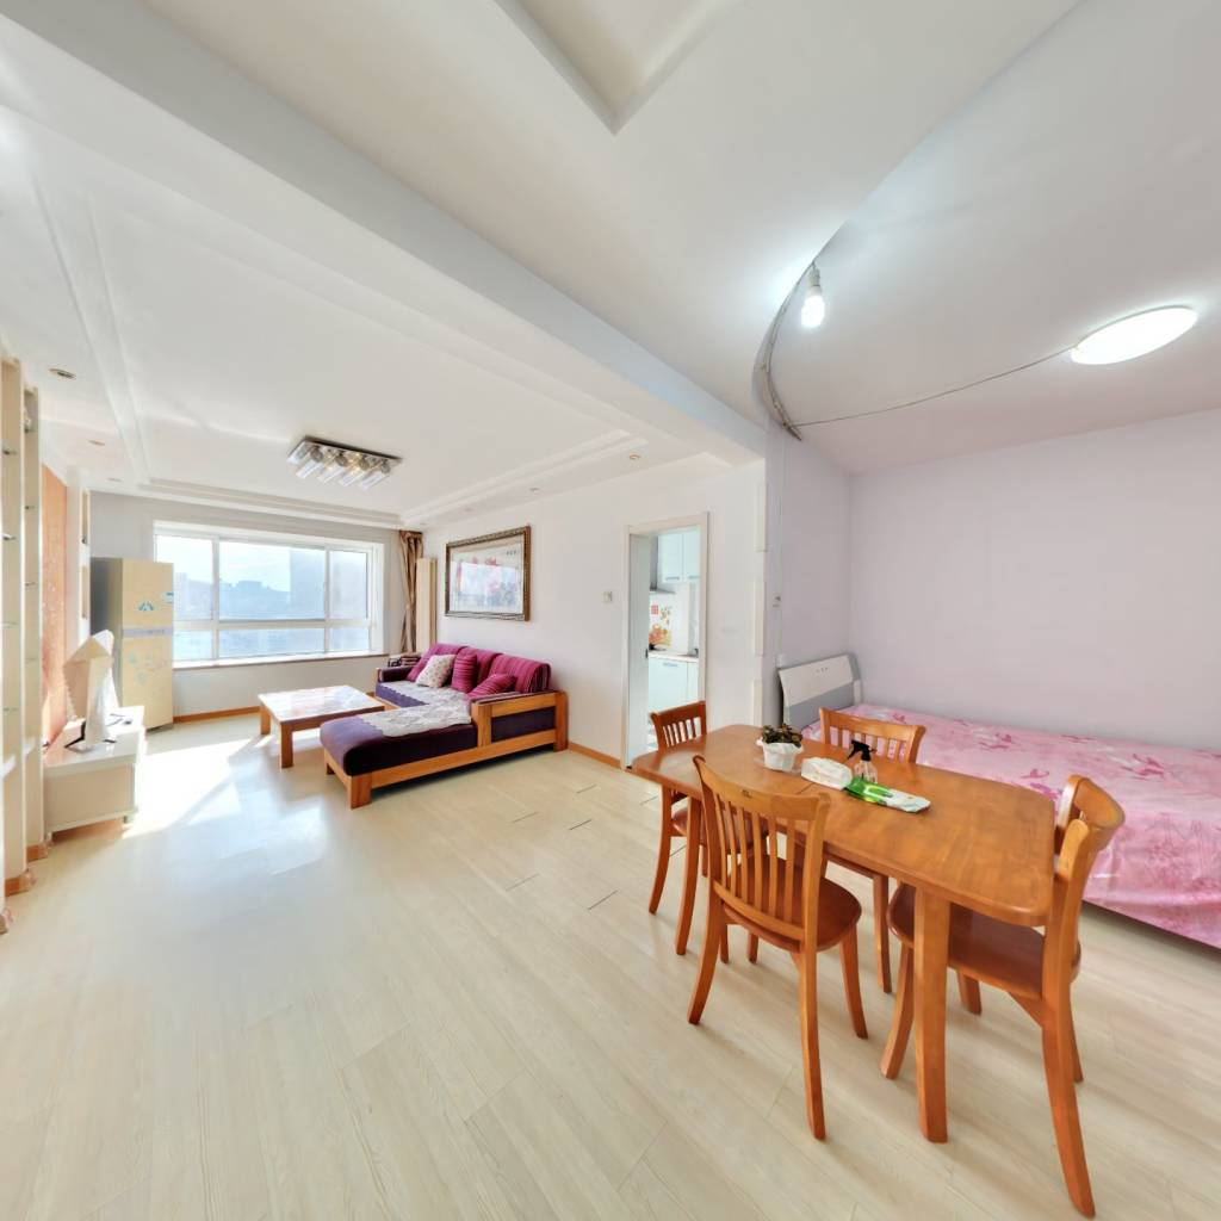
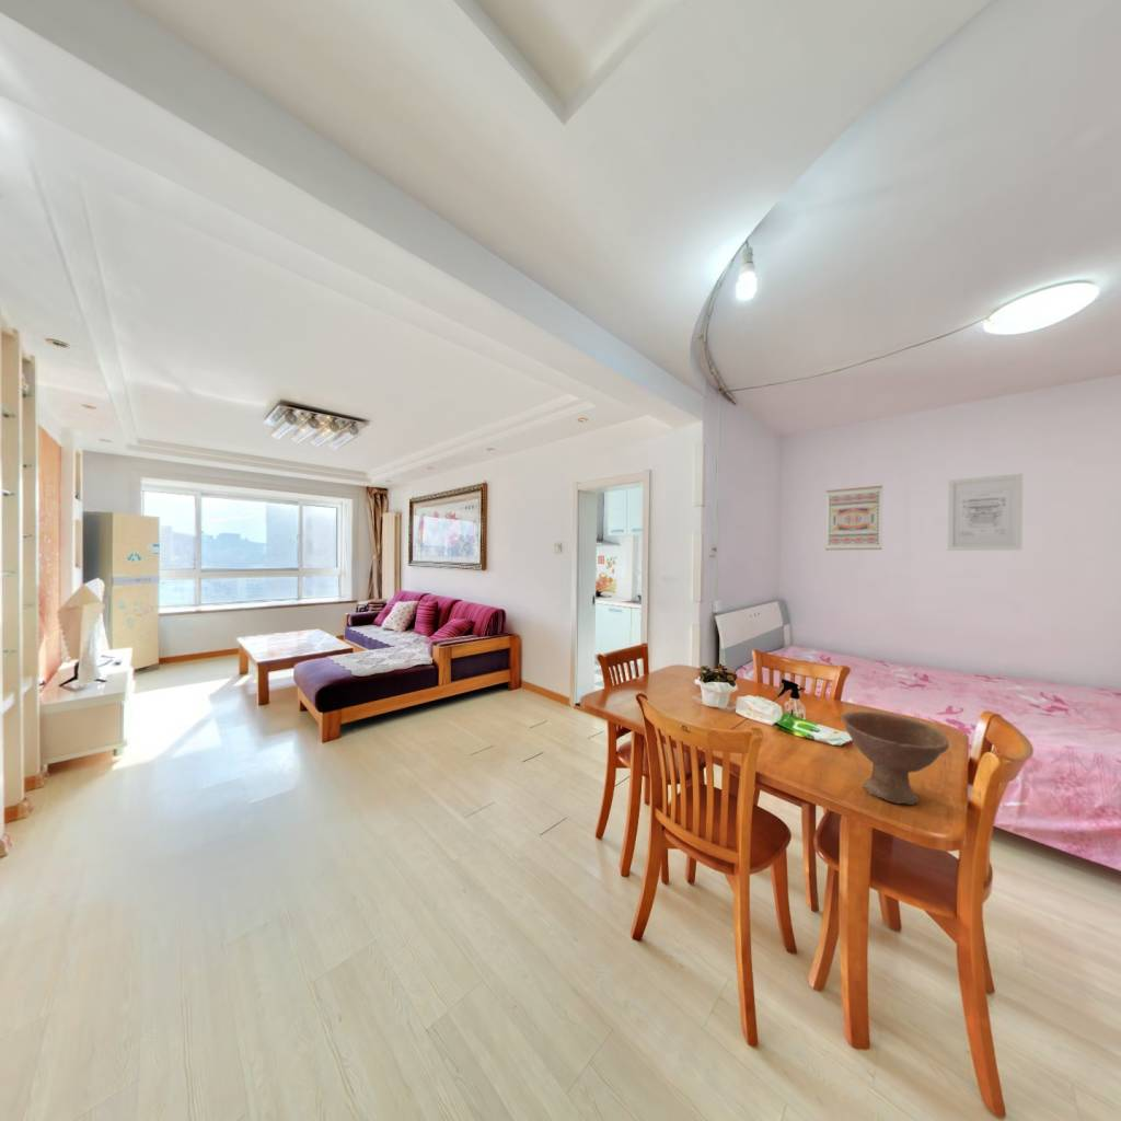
+ wall art (853, 519)
+ bowl (889, 756)
+ wall art (983, 513)
